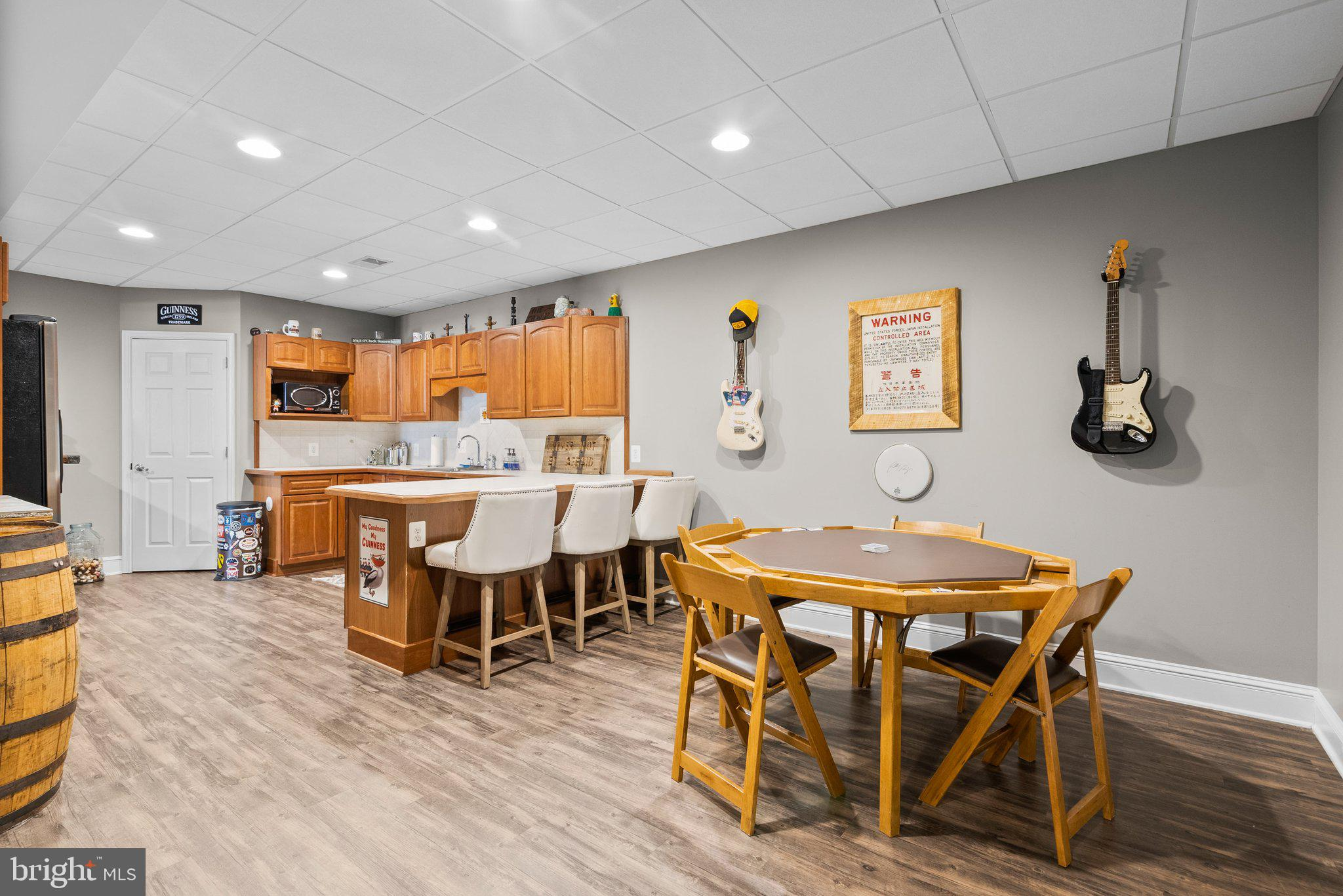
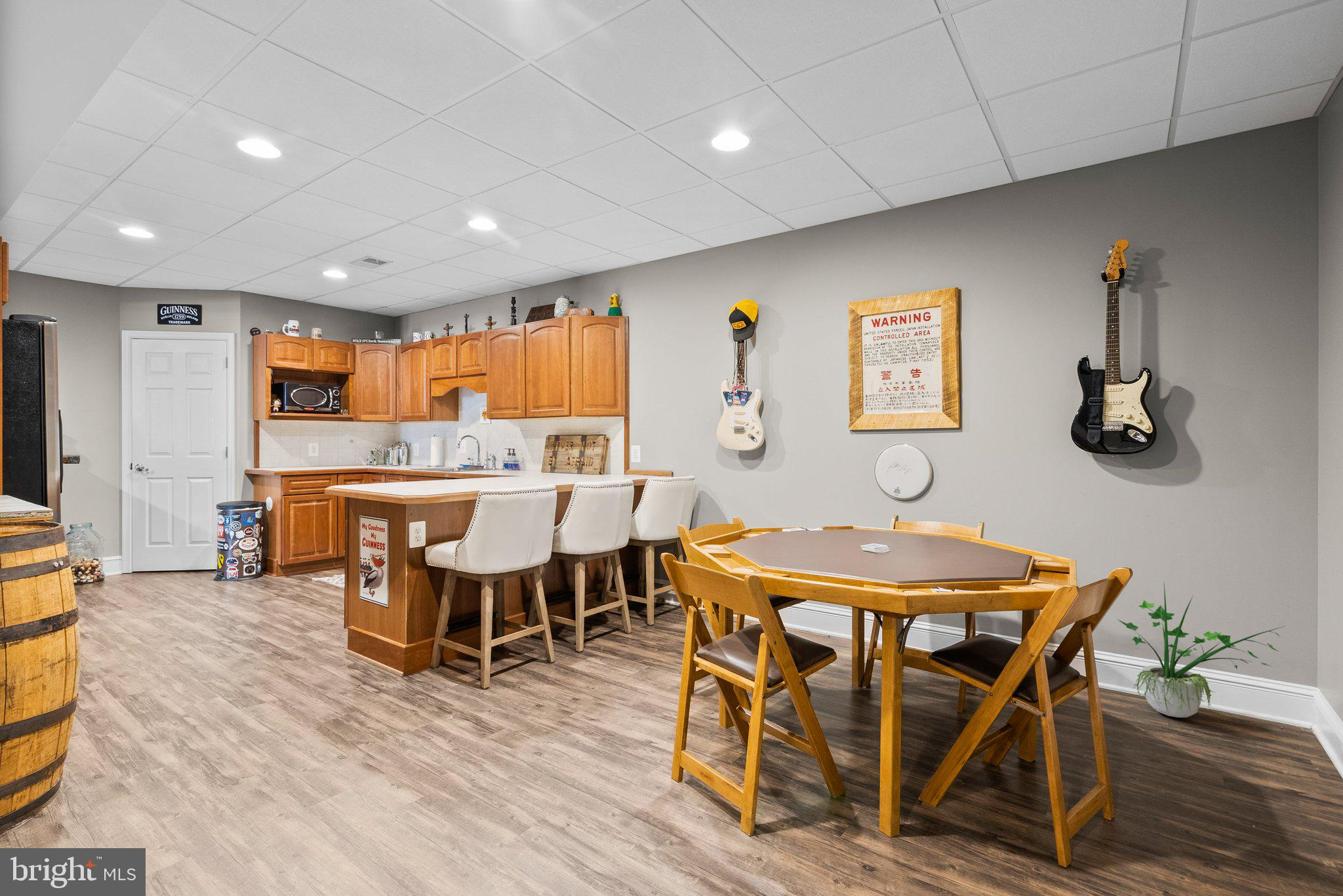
+ potted plant (1197, 650)
